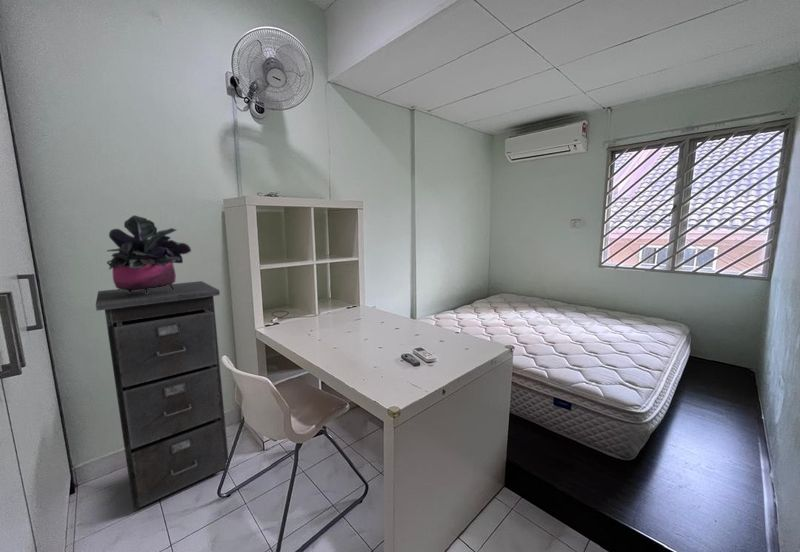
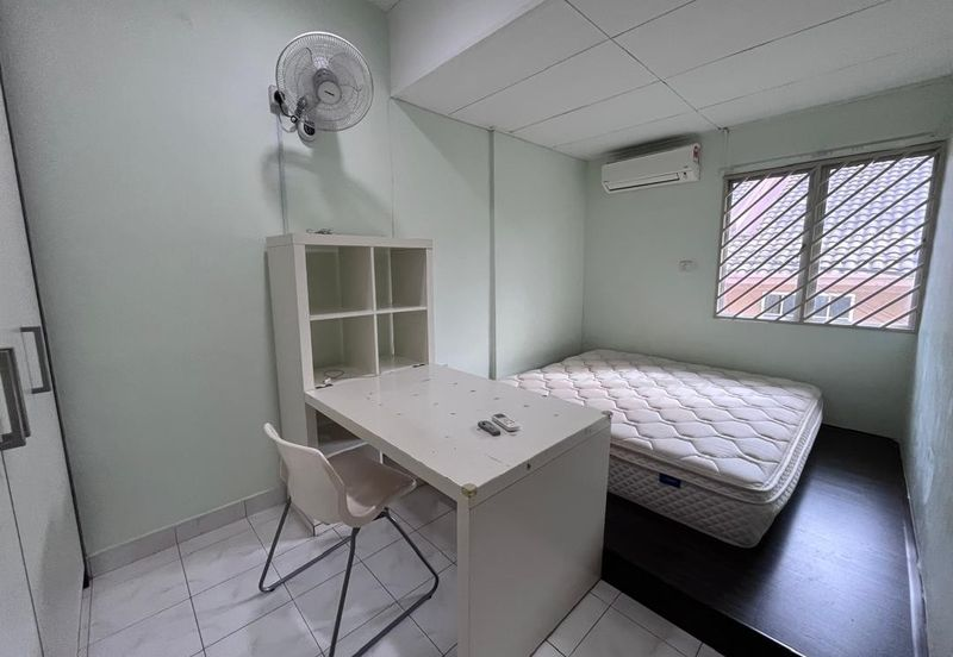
- potted plant (145, 255)
- filing cabinet (170, 385)
